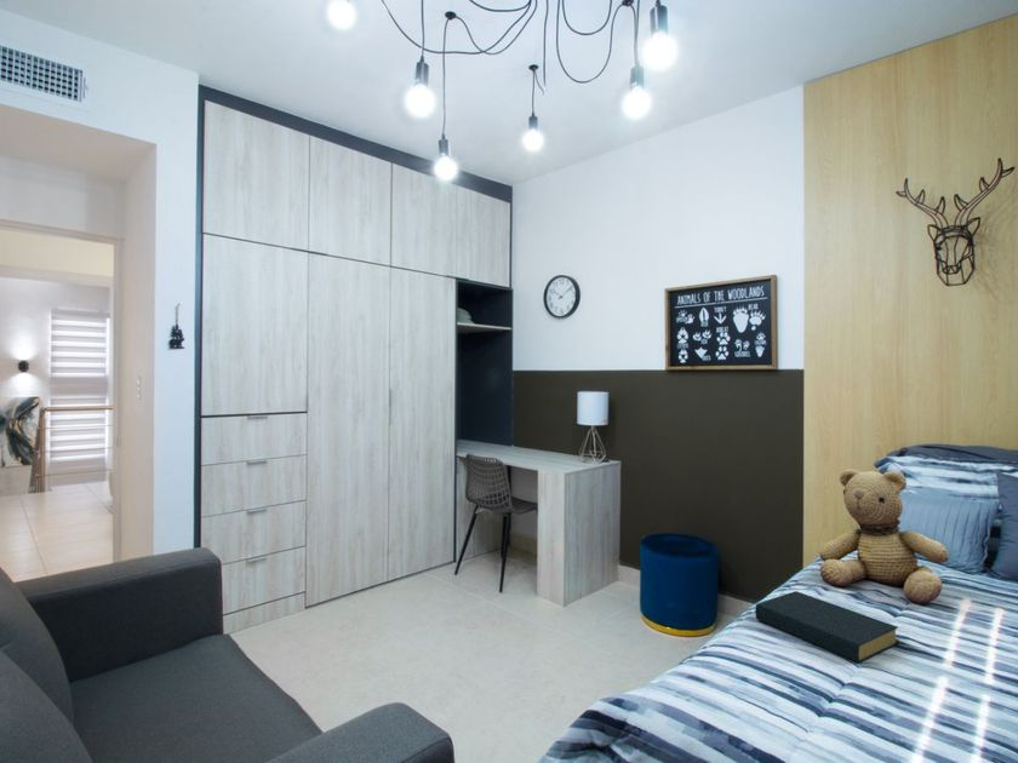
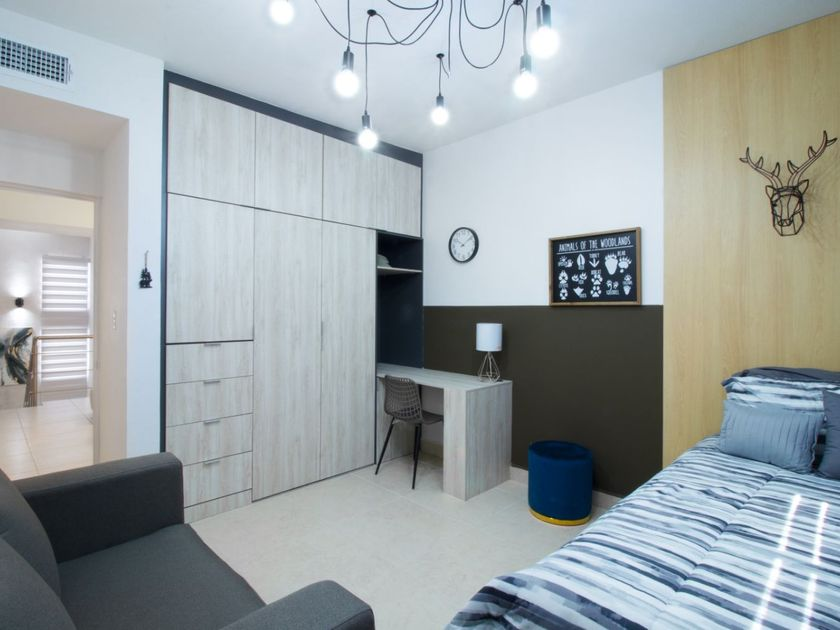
- teddy bear (879, 527)
- hardback book (823, 623)
